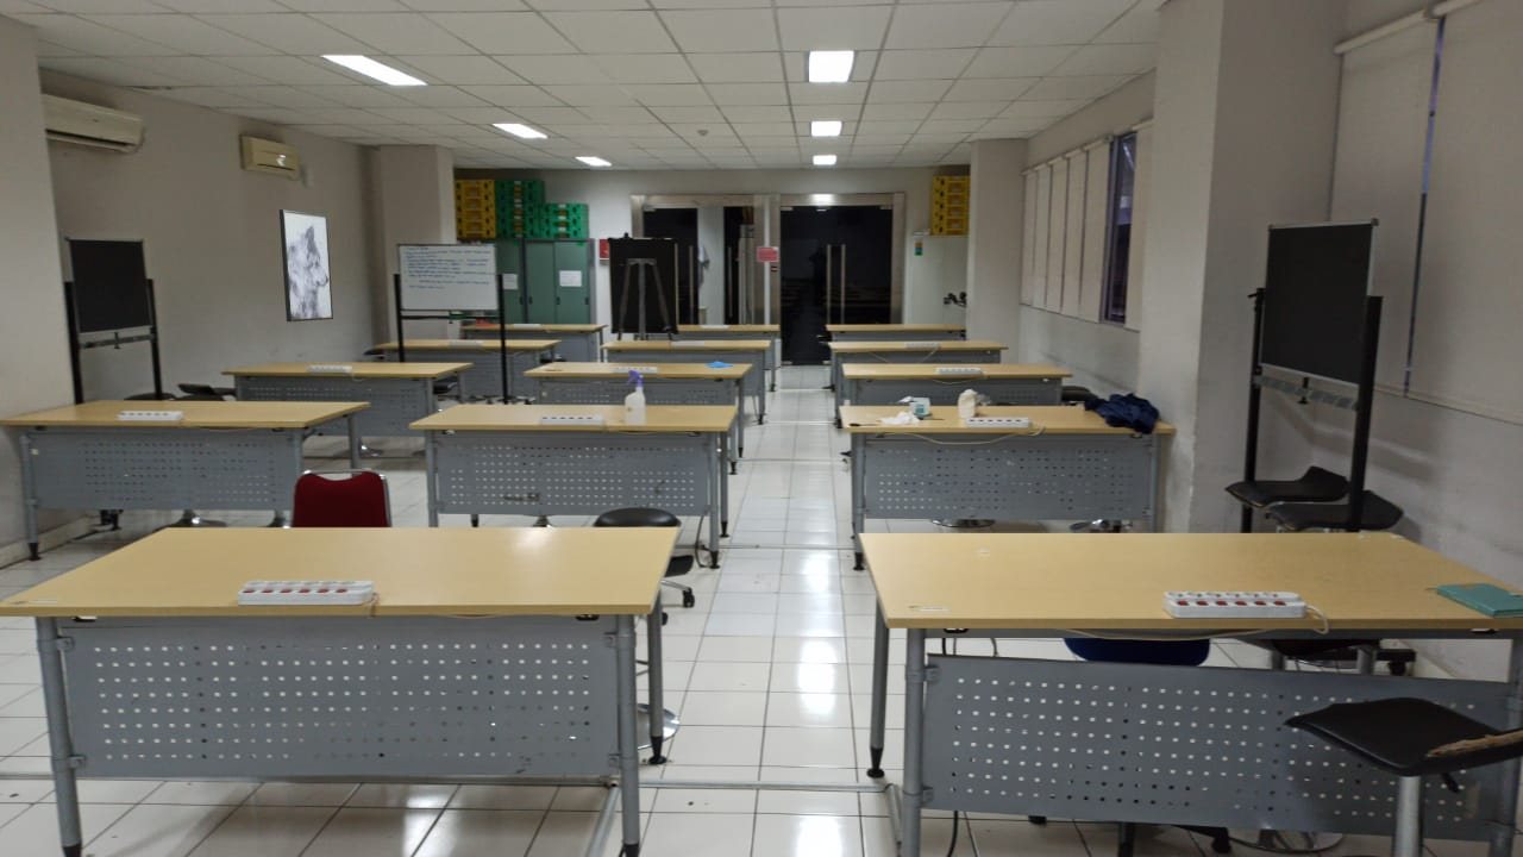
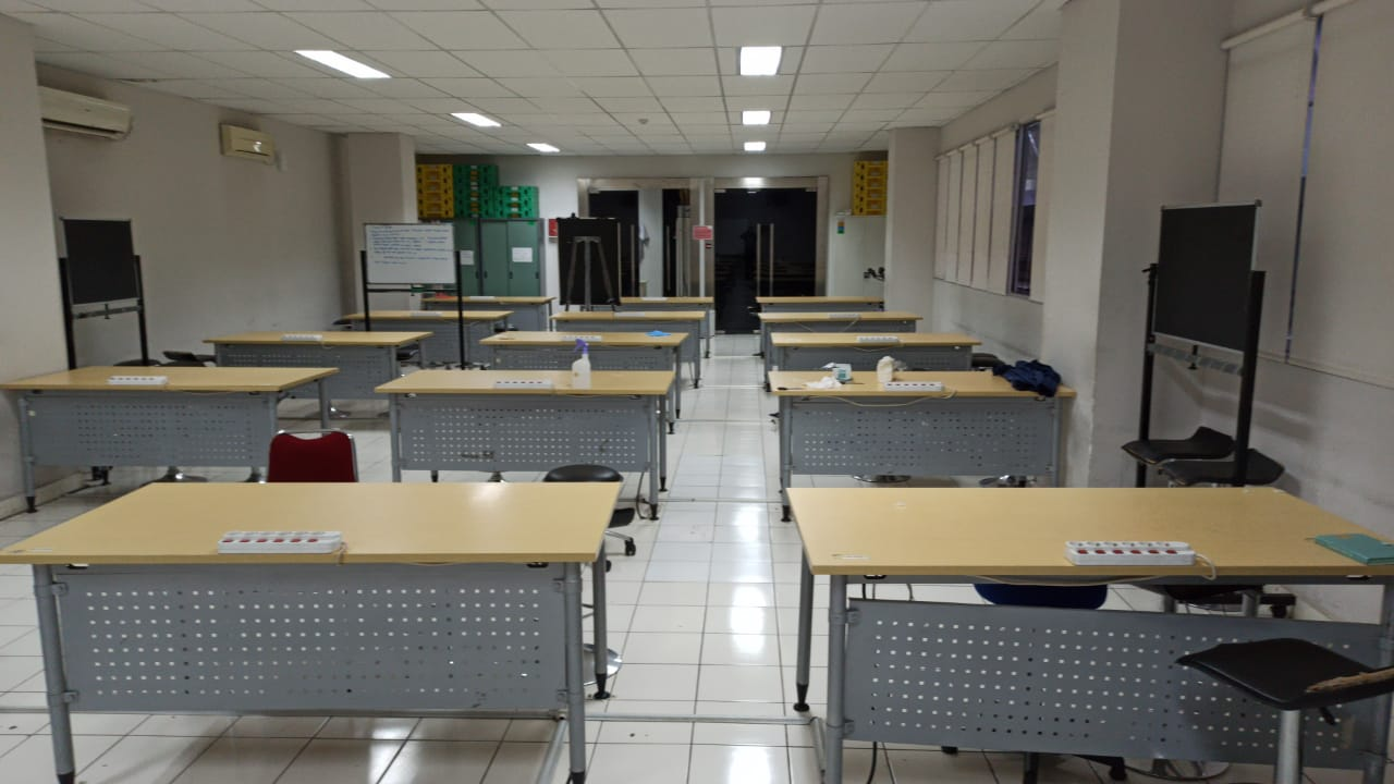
- wall art (307, 267)
